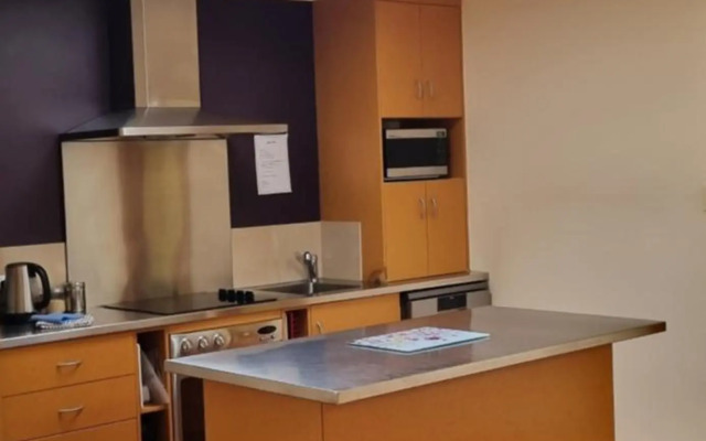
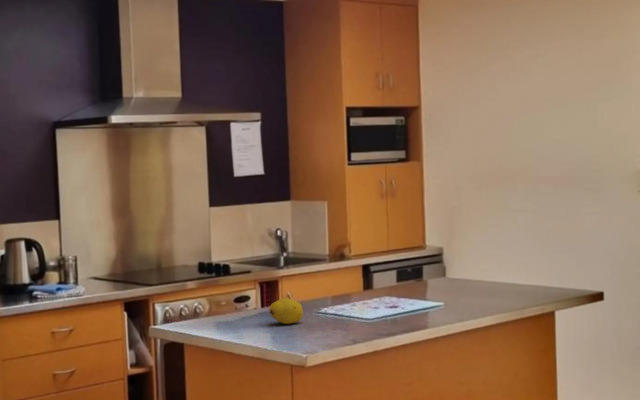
+ fruit (284, 311)
